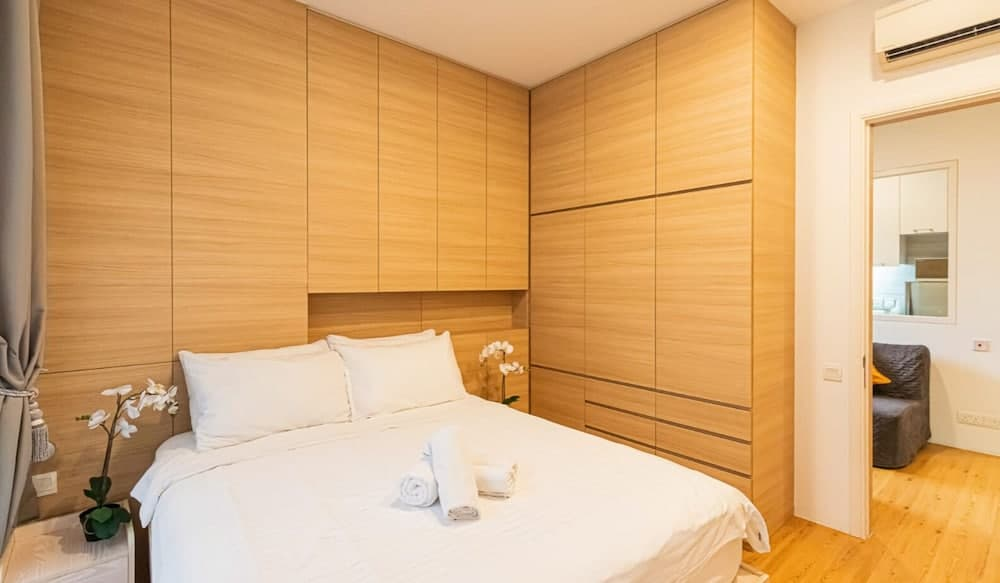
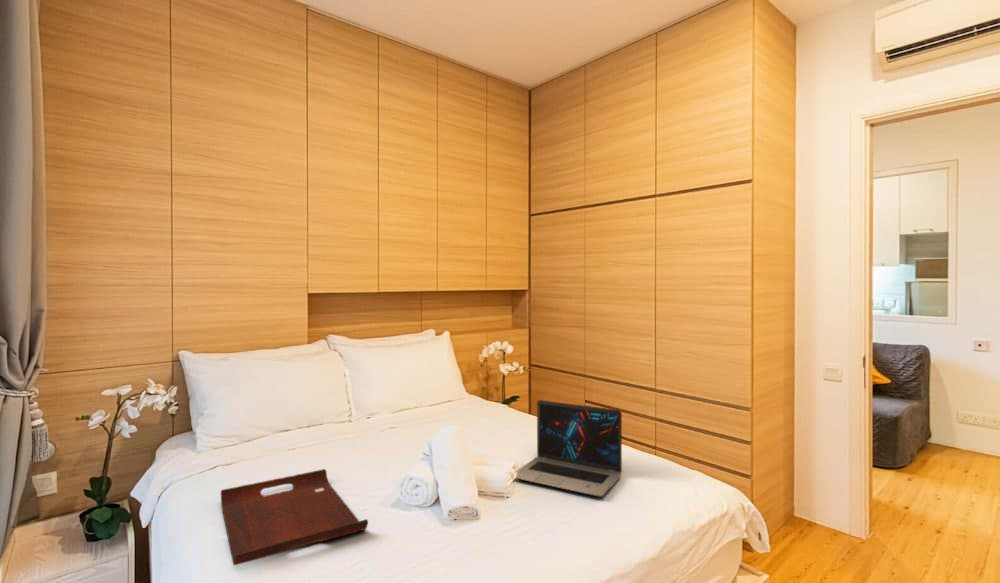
+ laptop (566, 445)
+ serving tray (289, 510)
